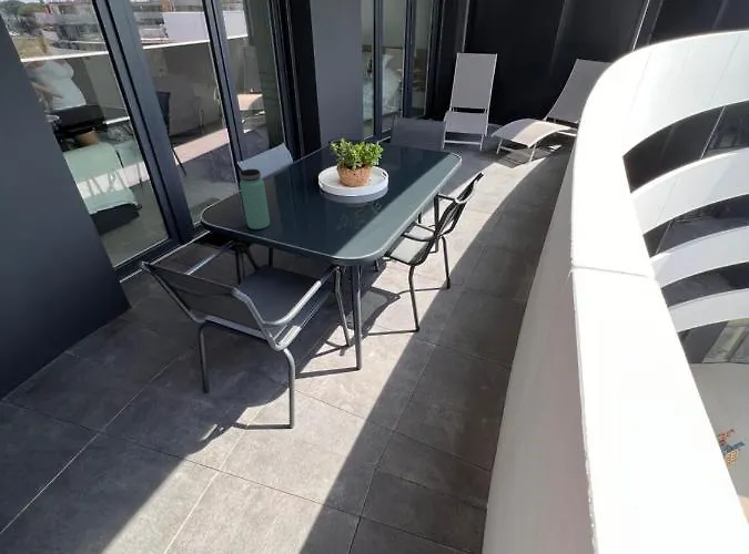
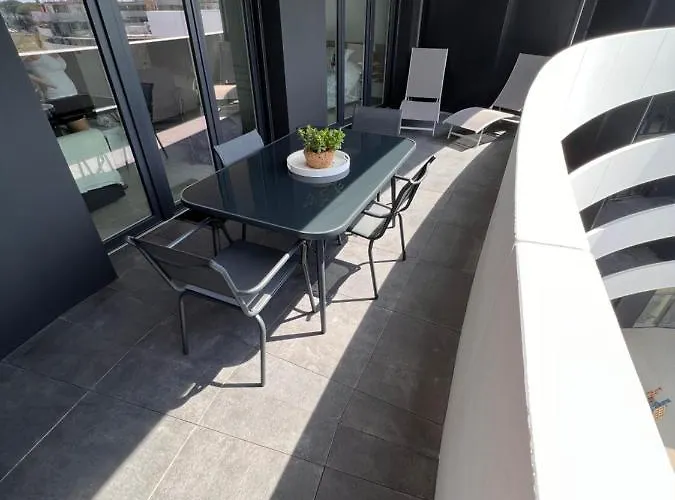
- bottle (254, 198)
